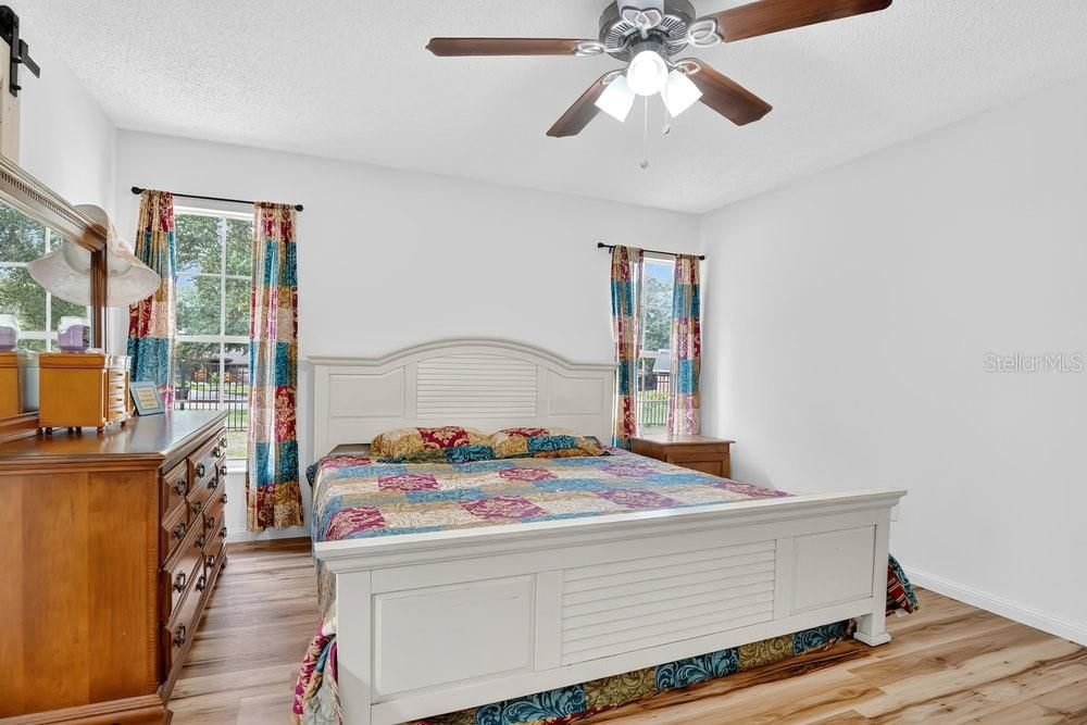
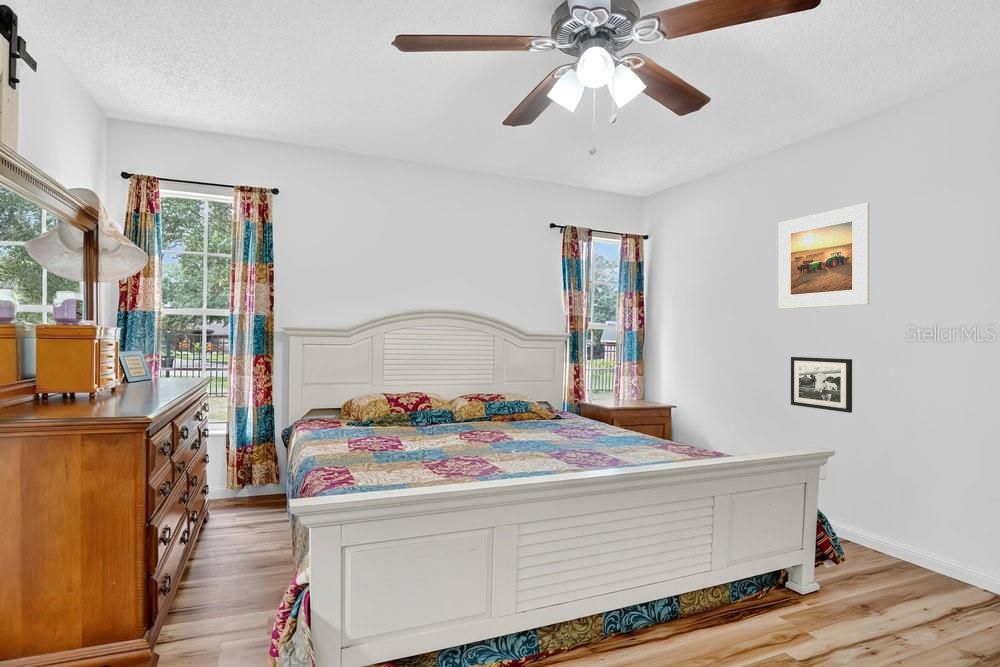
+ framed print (820, 260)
+ picture frame (819, 383)
